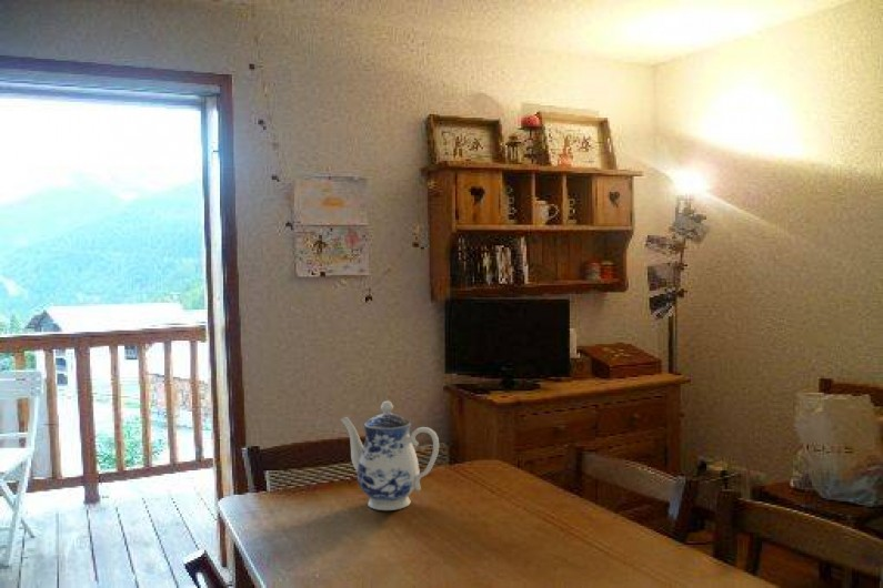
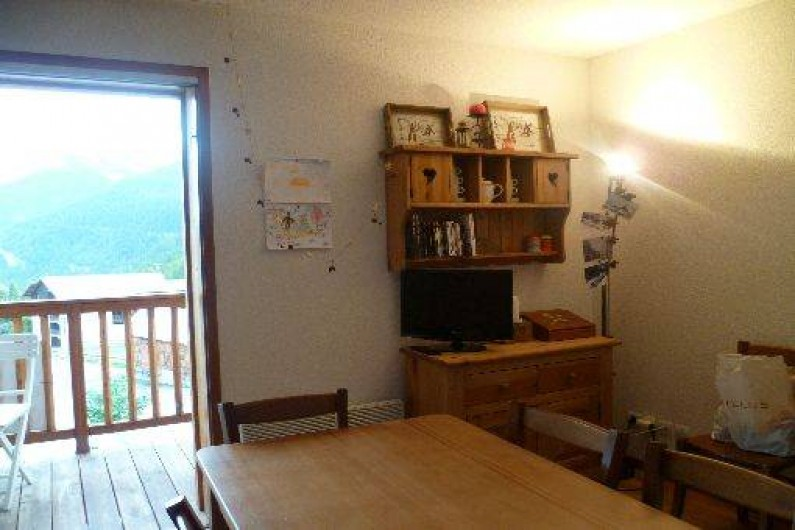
- teapot (388, 452)
